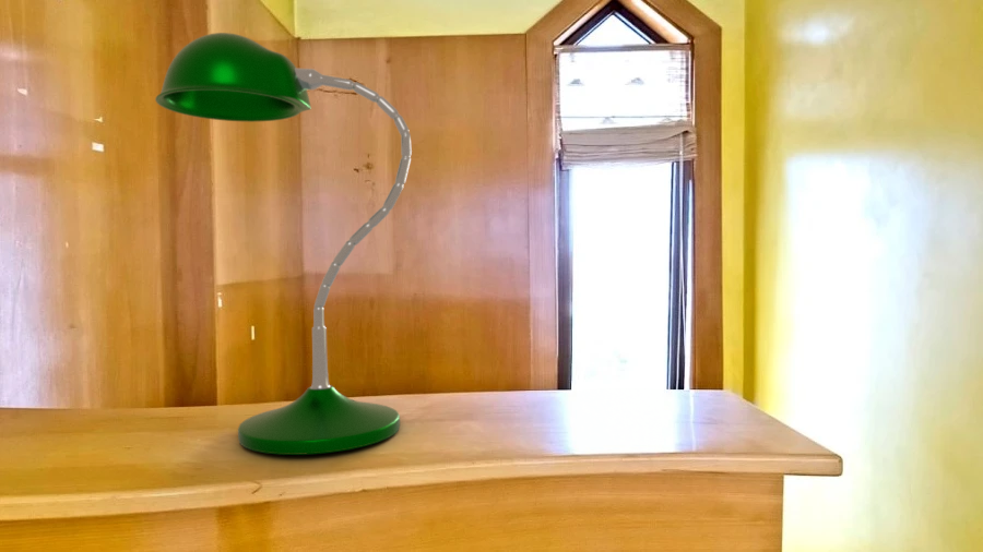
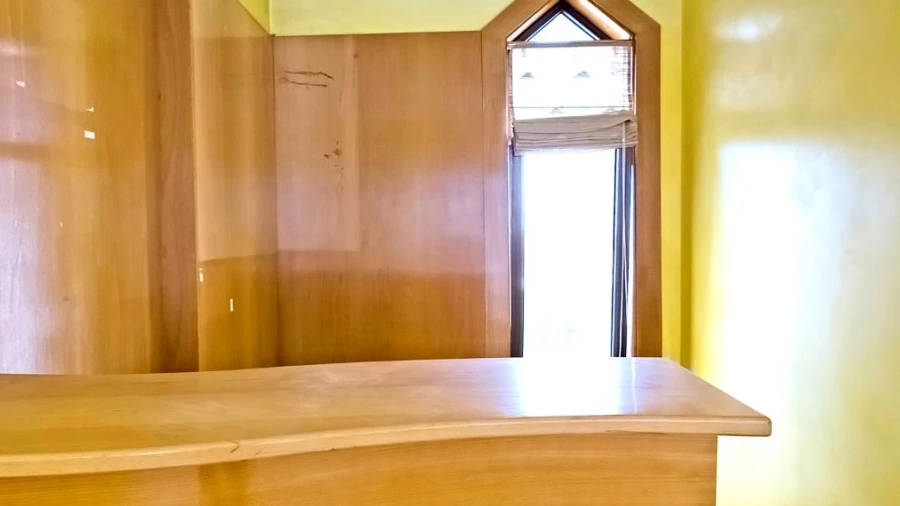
- desk lamp (334, 257)
